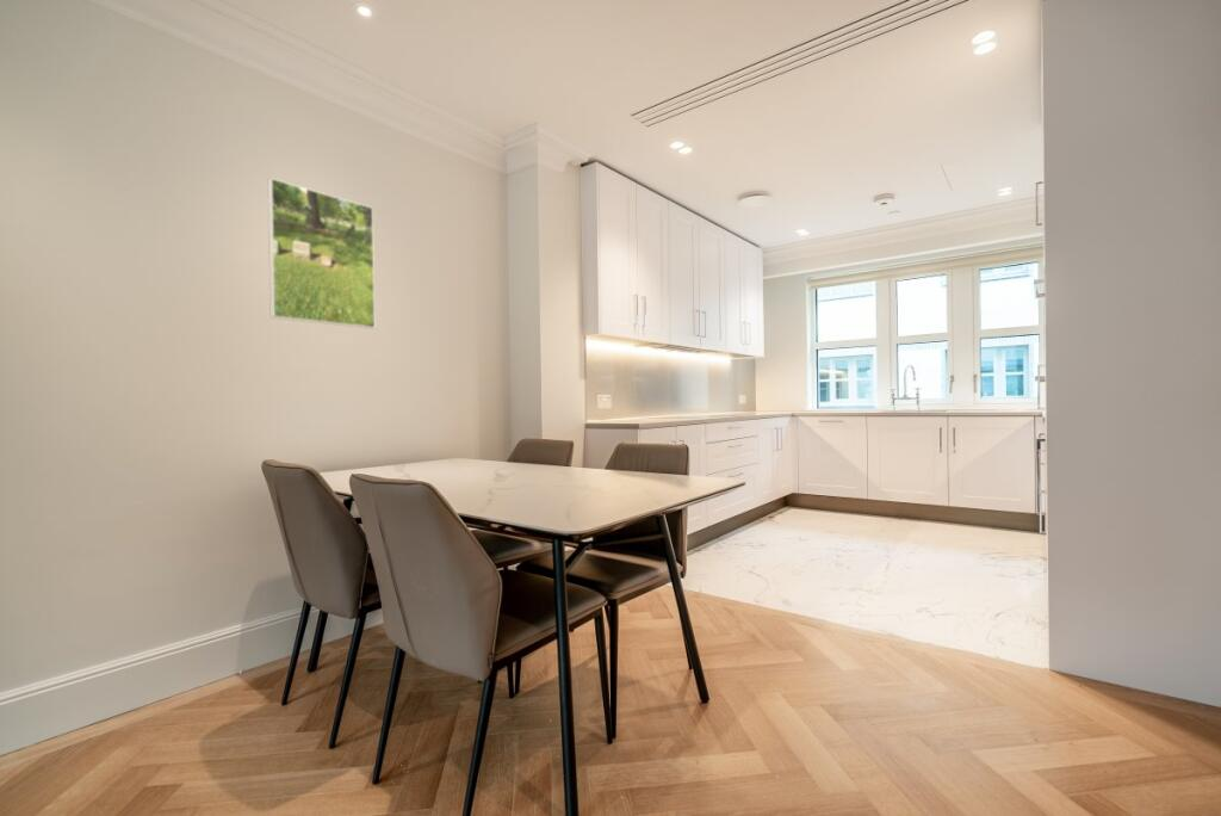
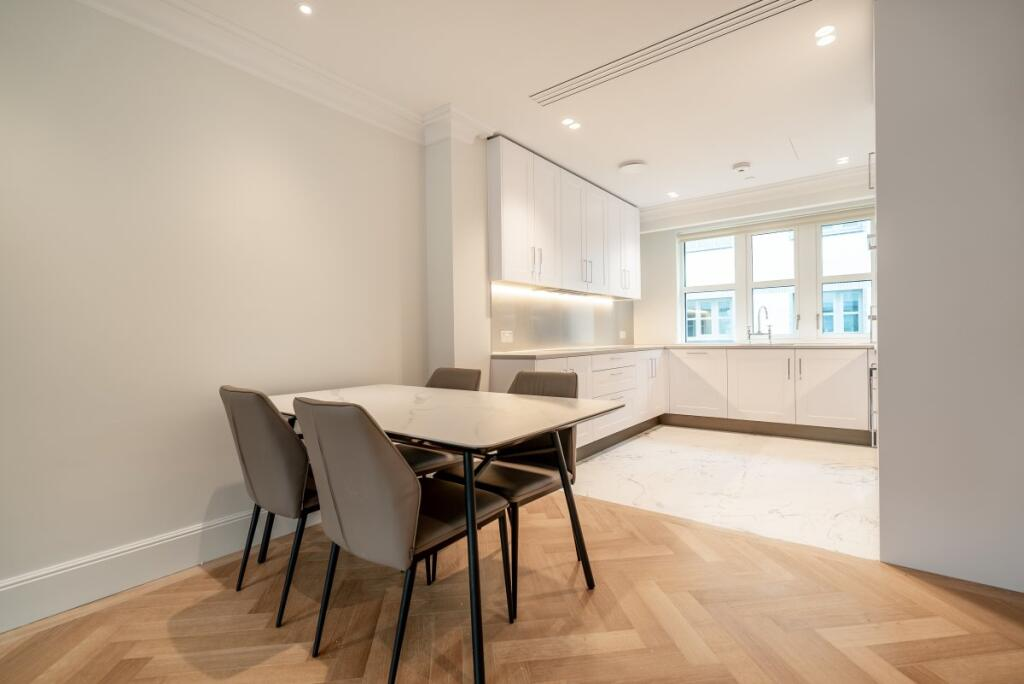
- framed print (324, 259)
